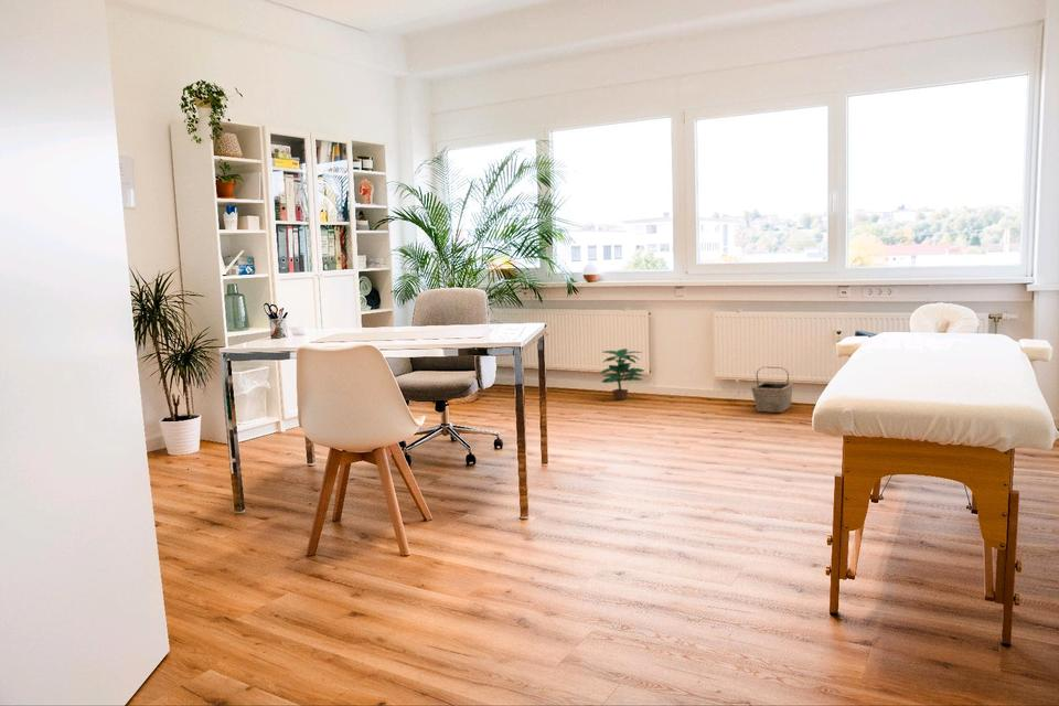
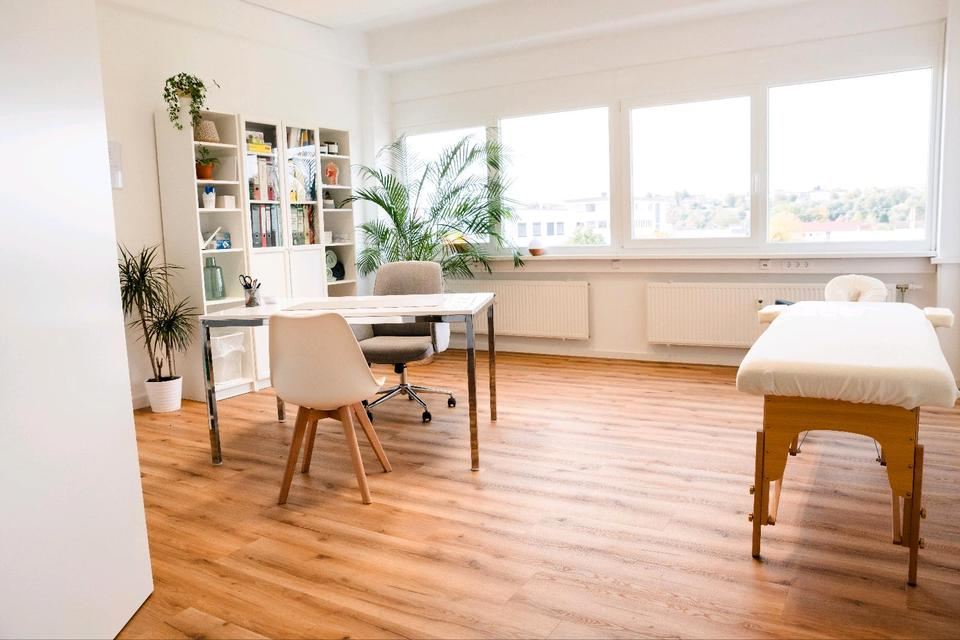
- potted plant (622, 374)
- basket (772, 387)
